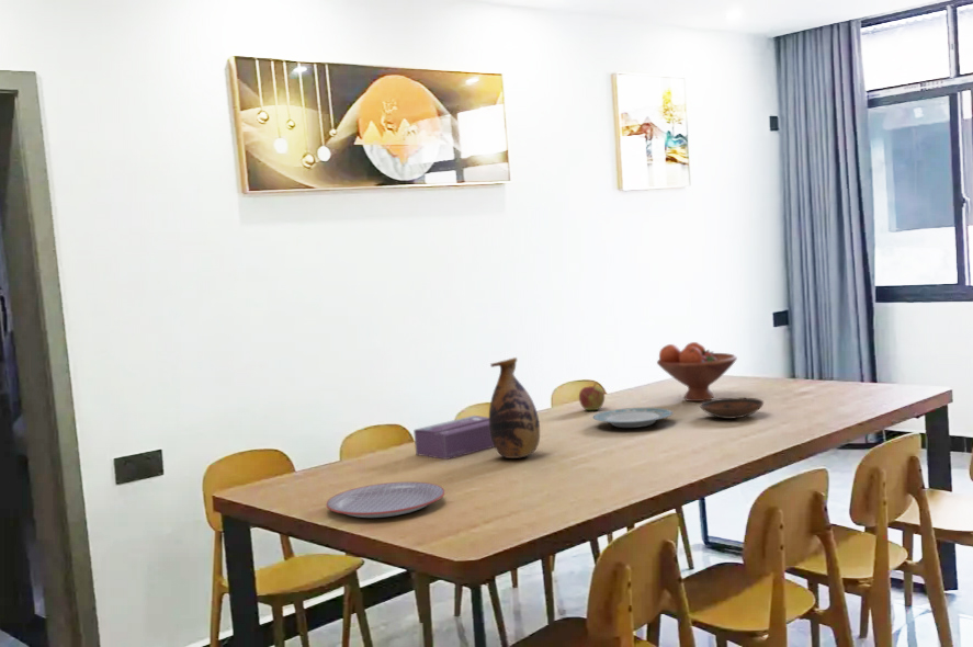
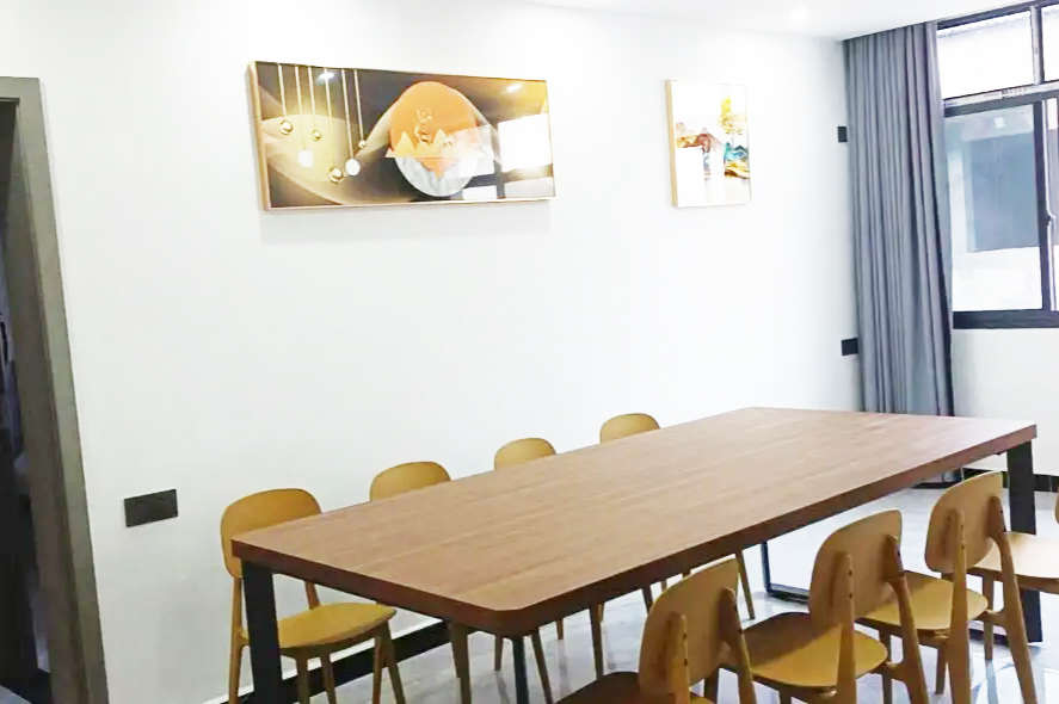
- vase (512, 408)
- plate (633, 419)
- apple (591, 396)
- tissue box (461, 436)
- bowl (732, 409)
- fruit bowl (697, 371)
- plate (386, 501)
